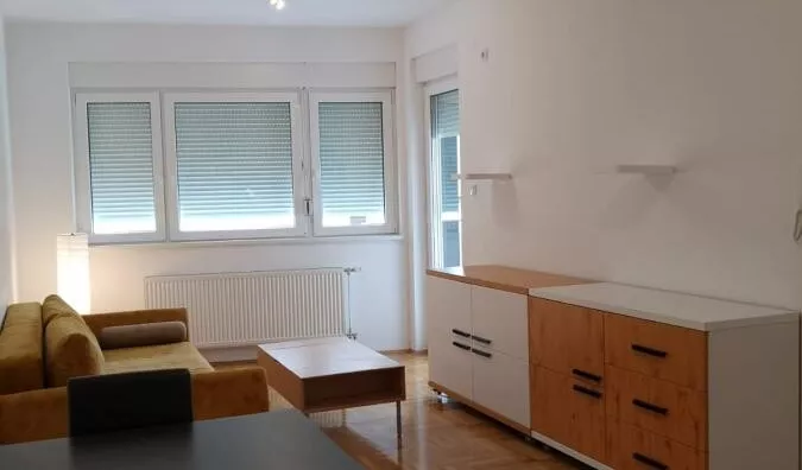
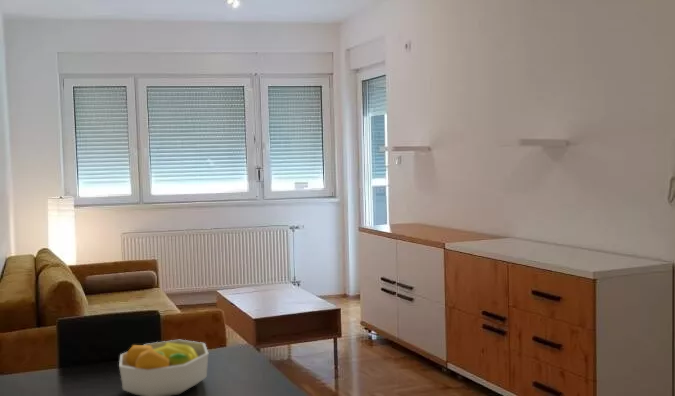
+ fruit bowl (164, 362)
